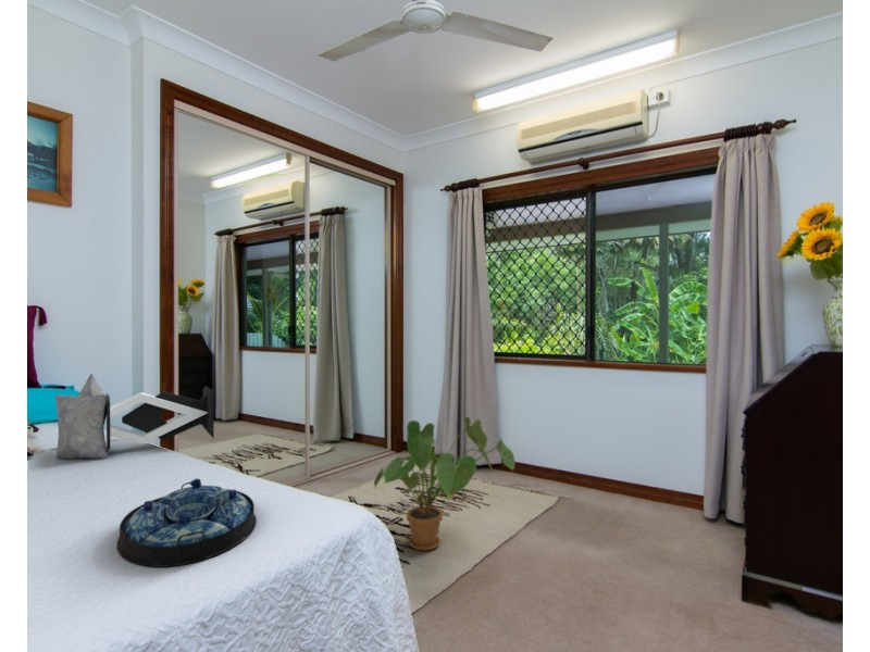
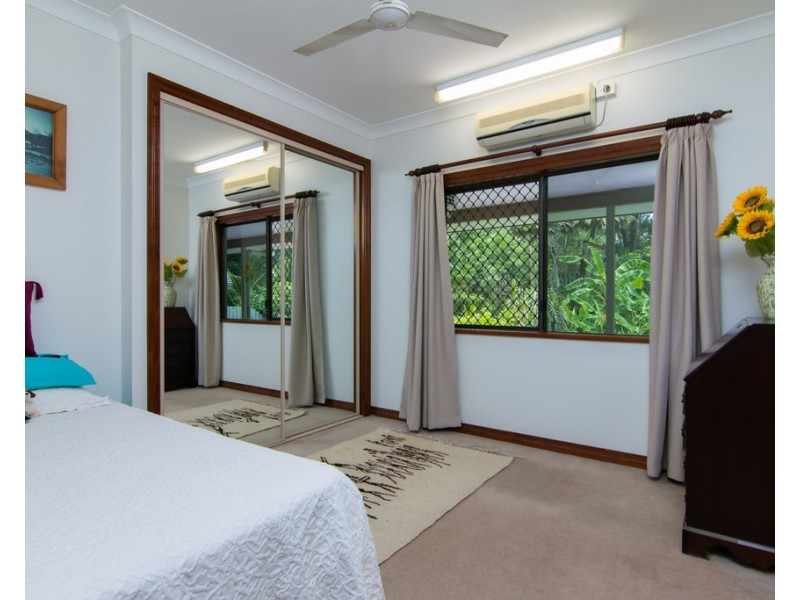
- house plant (443, 481)
- serving tray (190, 511)
- pillow (137, 409)
